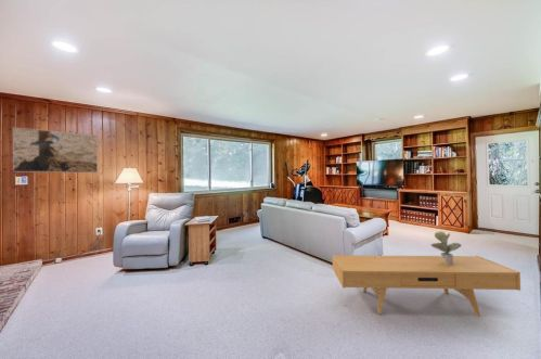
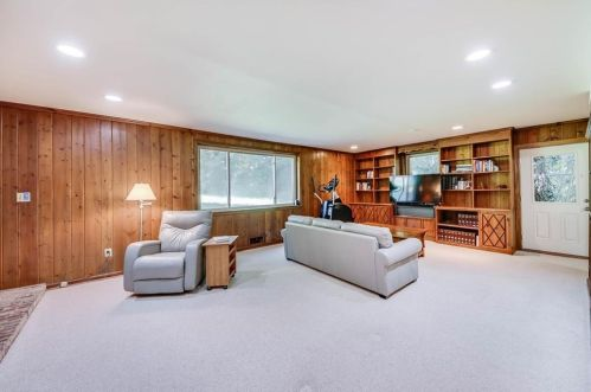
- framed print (59, 152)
- tv console (415, 282)
- potted plant (445, 246)
